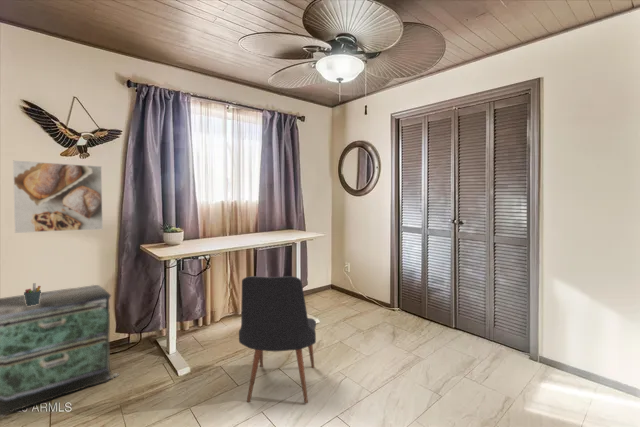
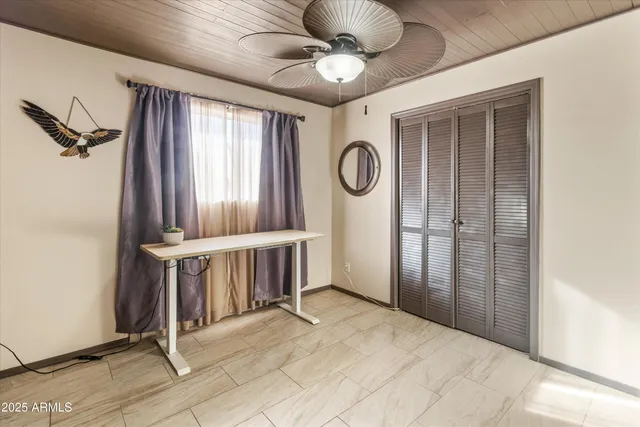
- chair (278, 328)
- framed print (61, 197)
- pen holder (32, 293)
- filing cabinet (57, 339)
